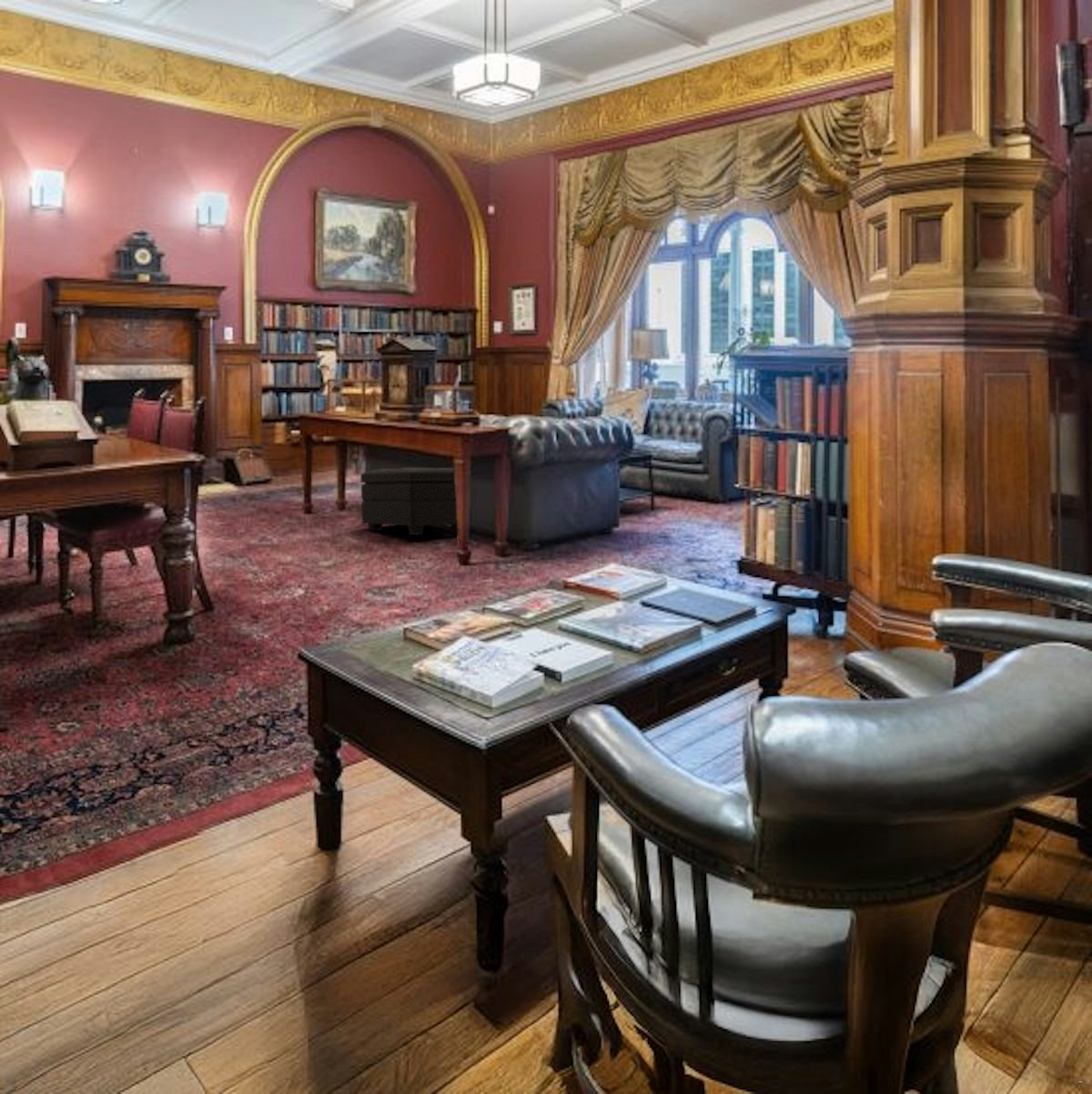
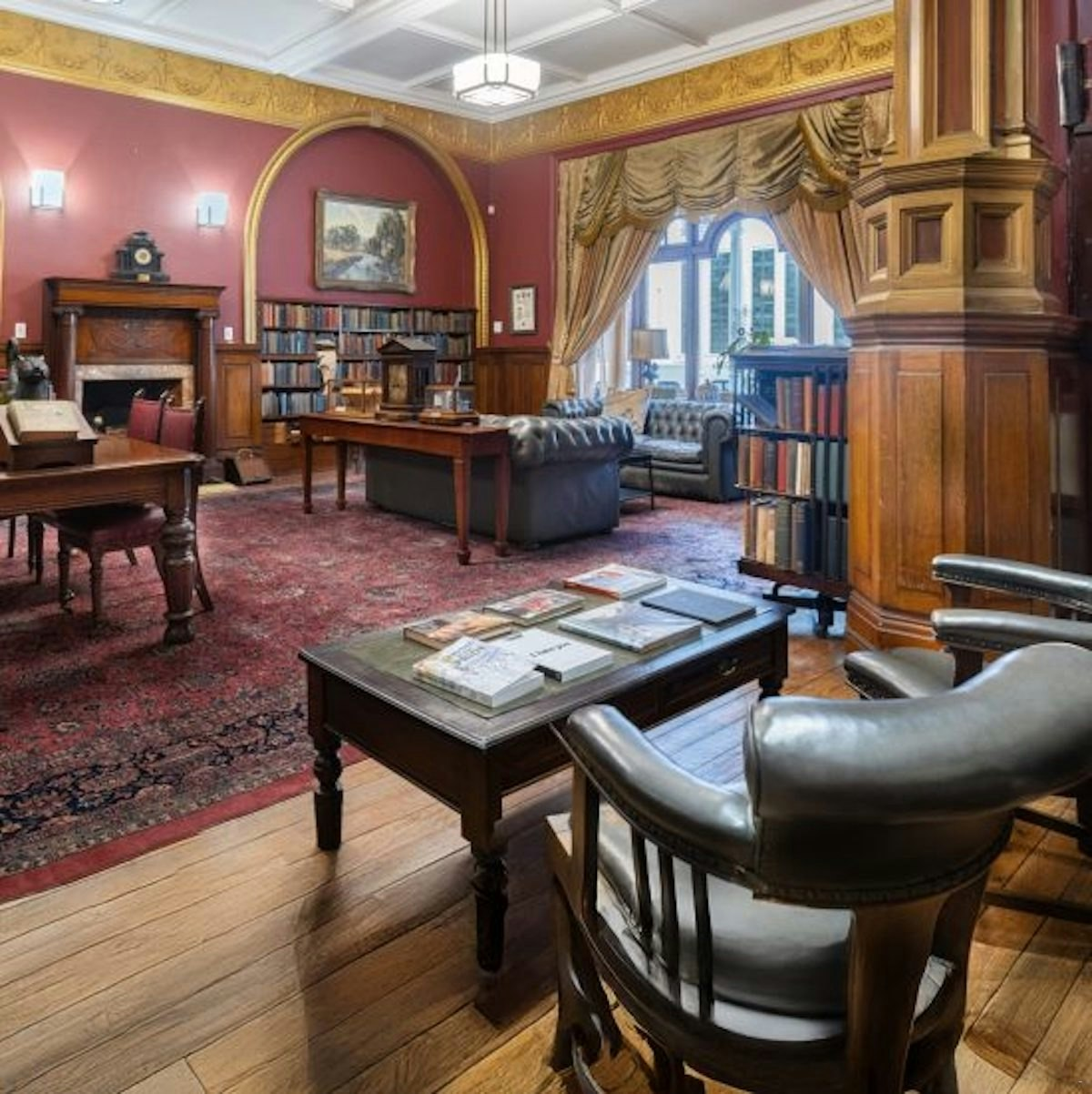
- footstool (415, 500)
